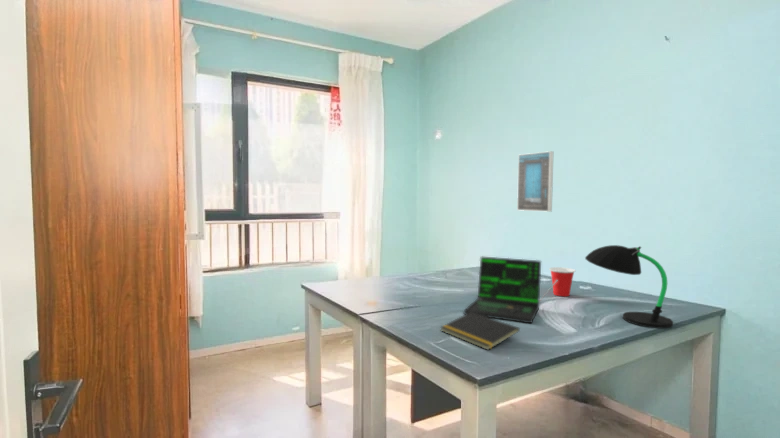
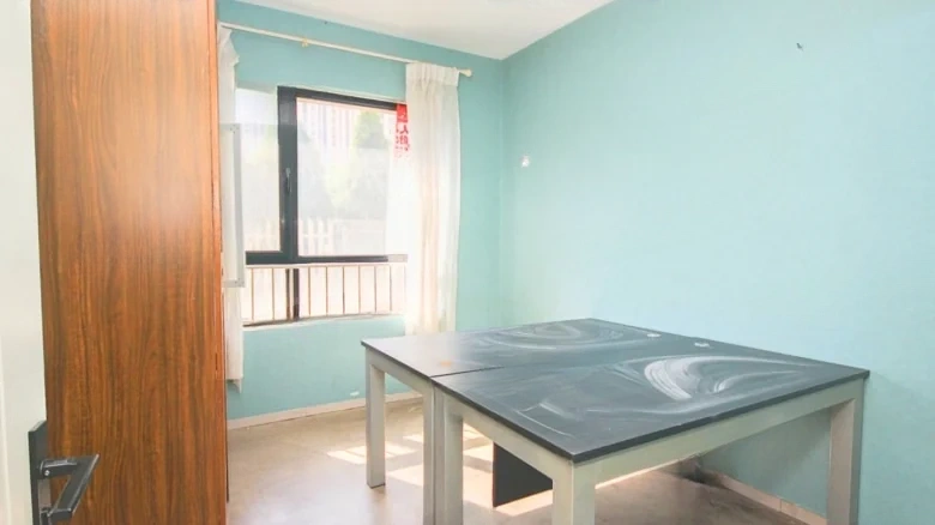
- laptop (512, 287)
- cup (561, 281)
- notepad (478, 329)
- desk lamp (625, 273)
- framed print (534, 182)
